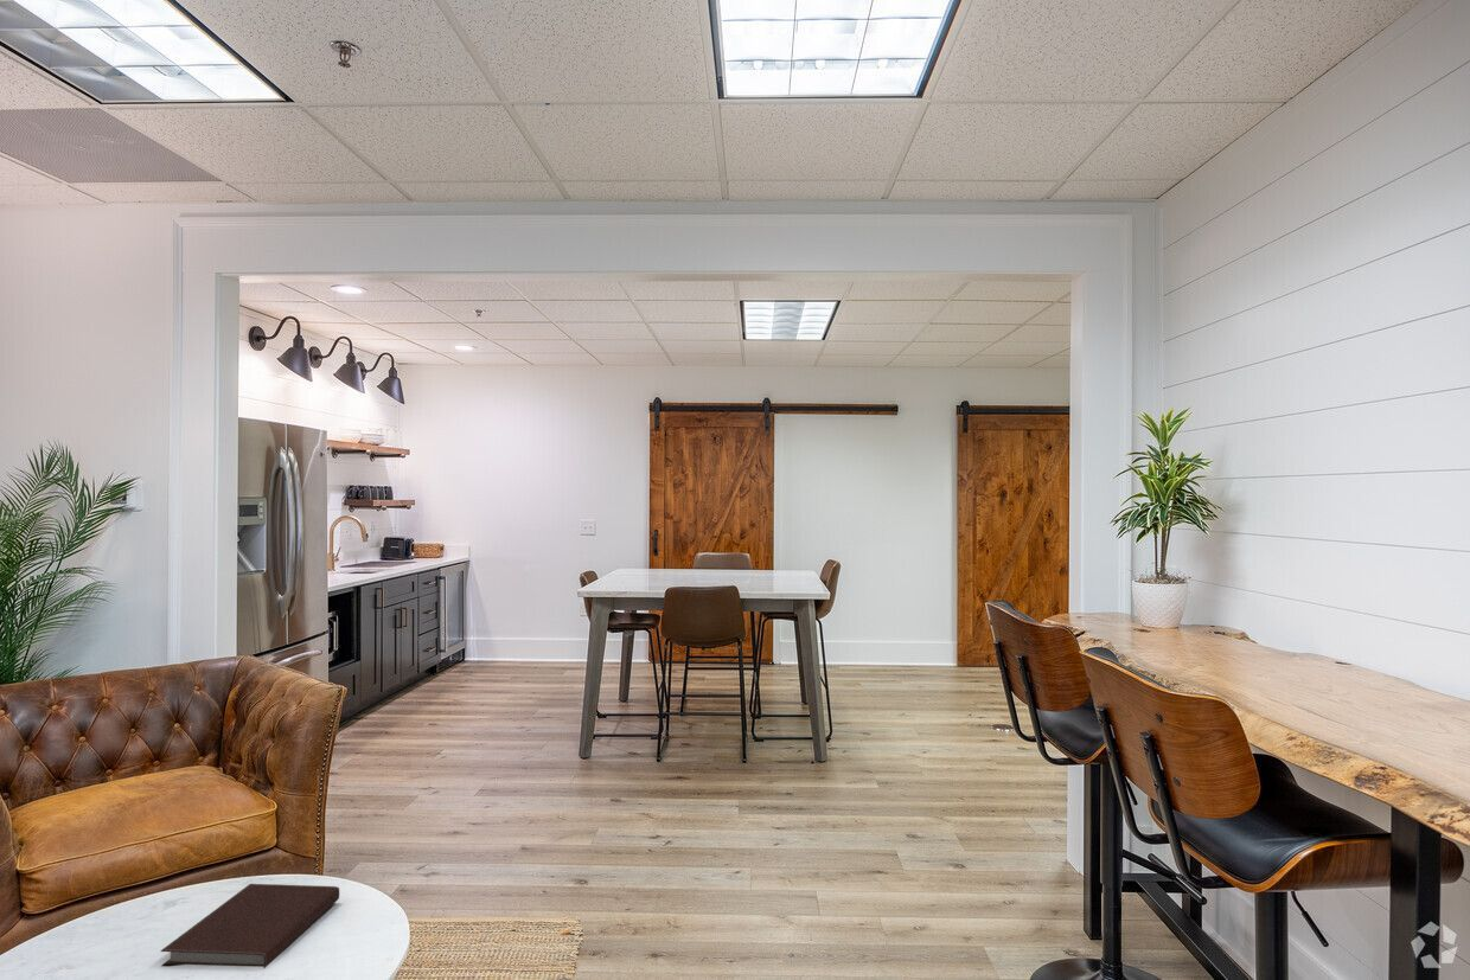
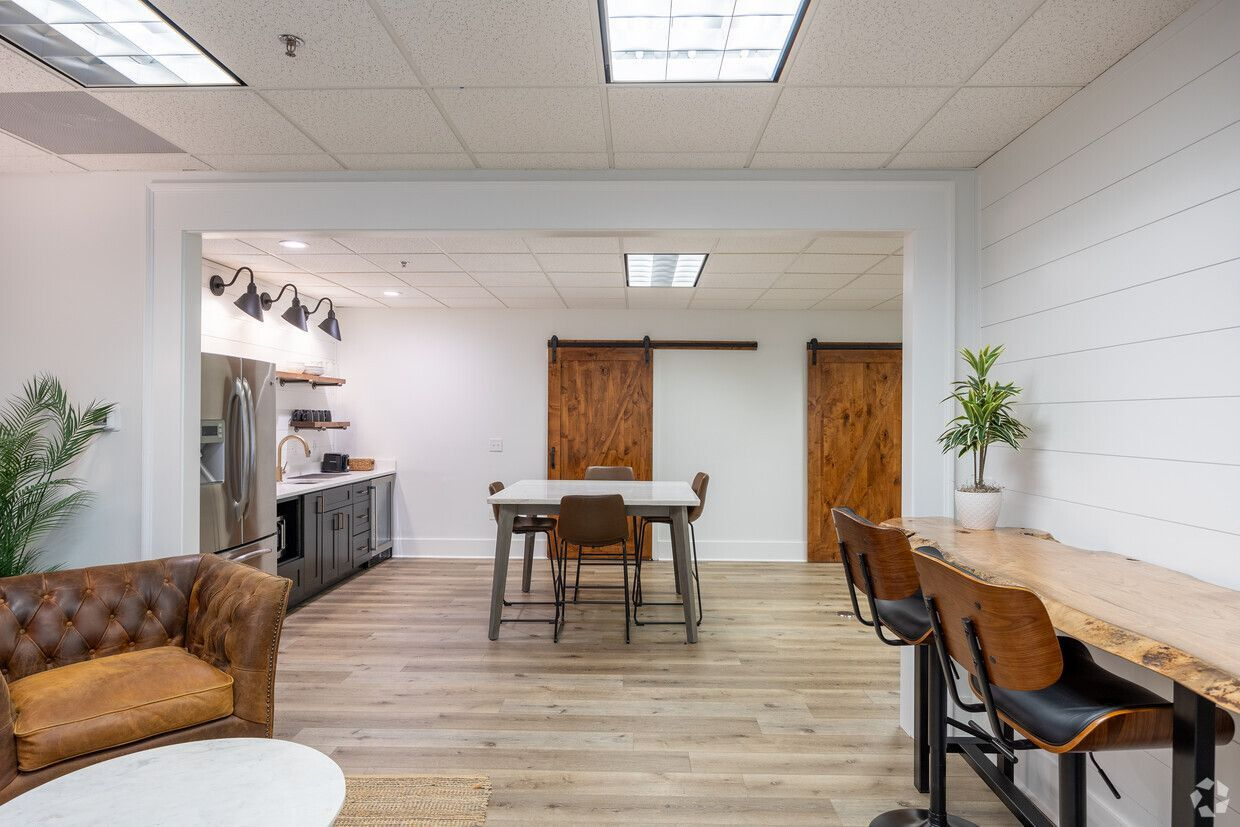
- notebook (256, 923)
